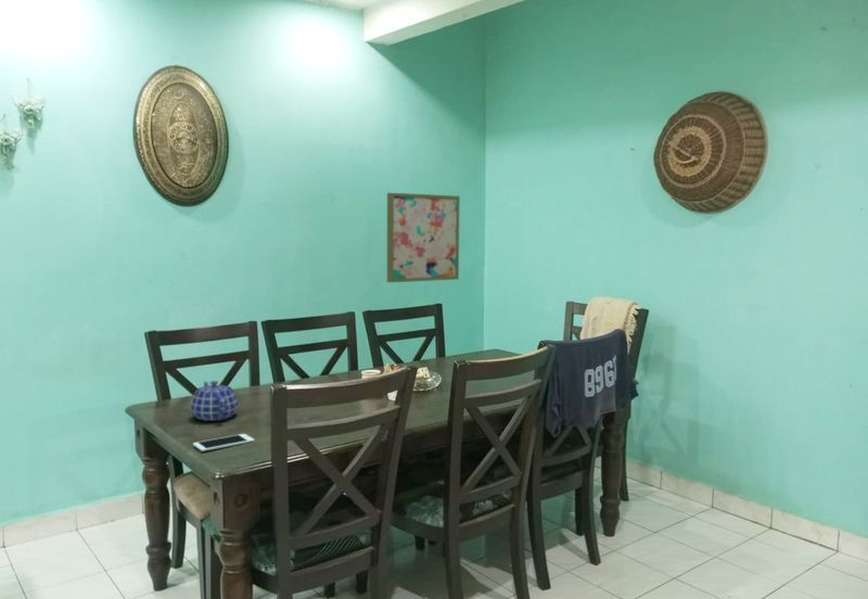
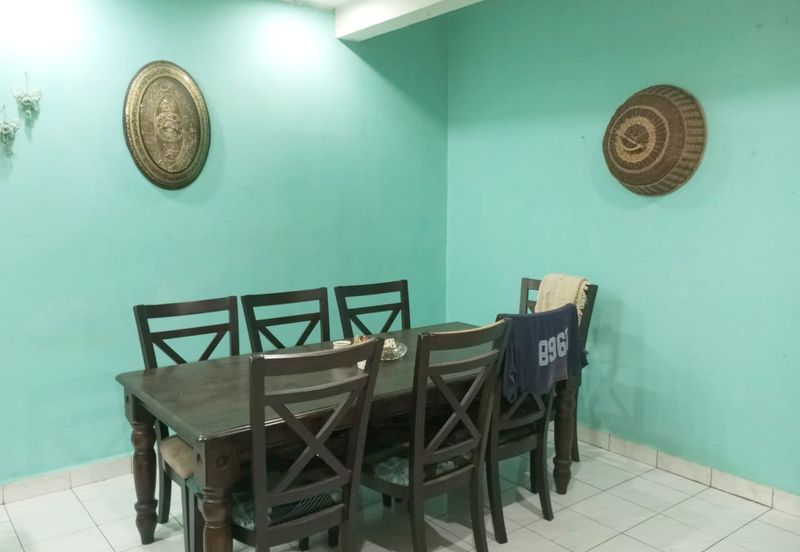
- cell phone (224, 442)
- wall art (424, 238)
- teapot (214, 398)
